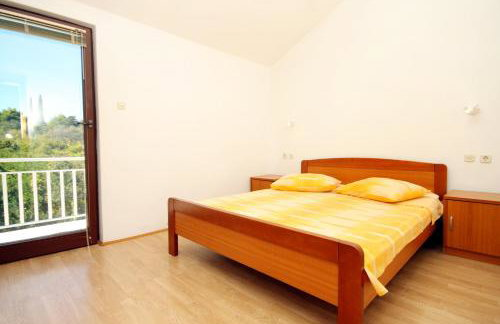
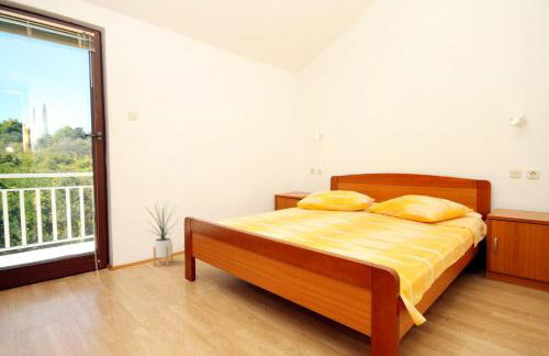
+ house plant (163, 231)
